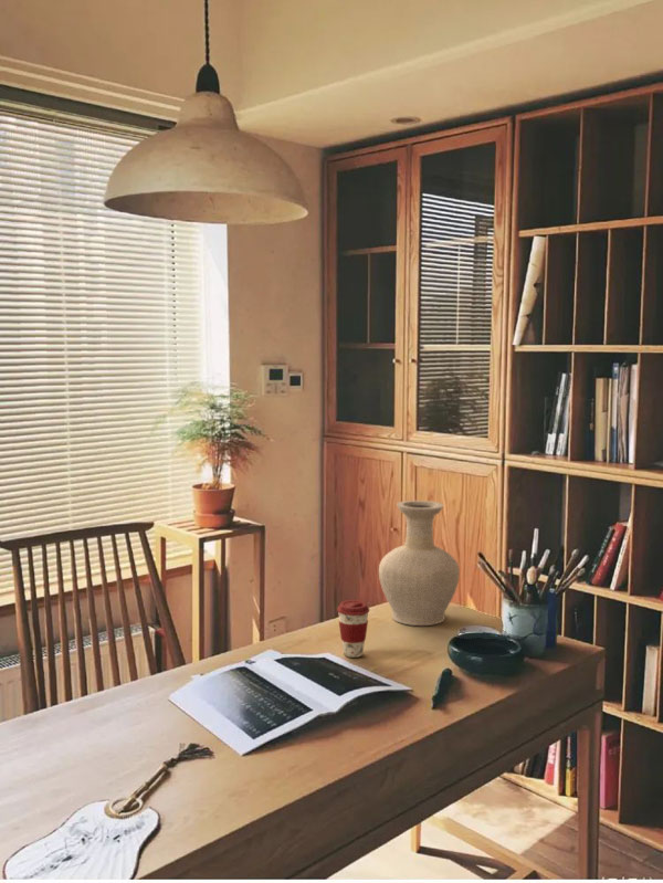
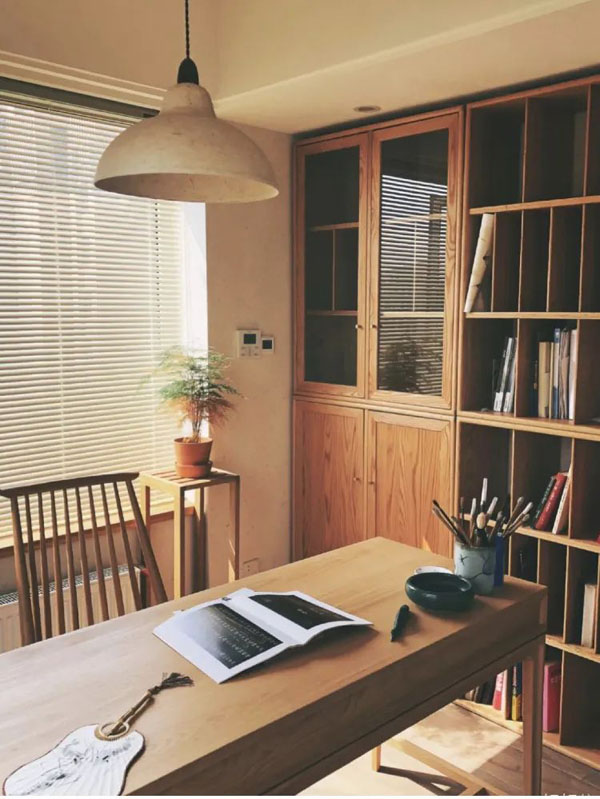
- vase (419, 560)
- coffee cup (352, 629)
